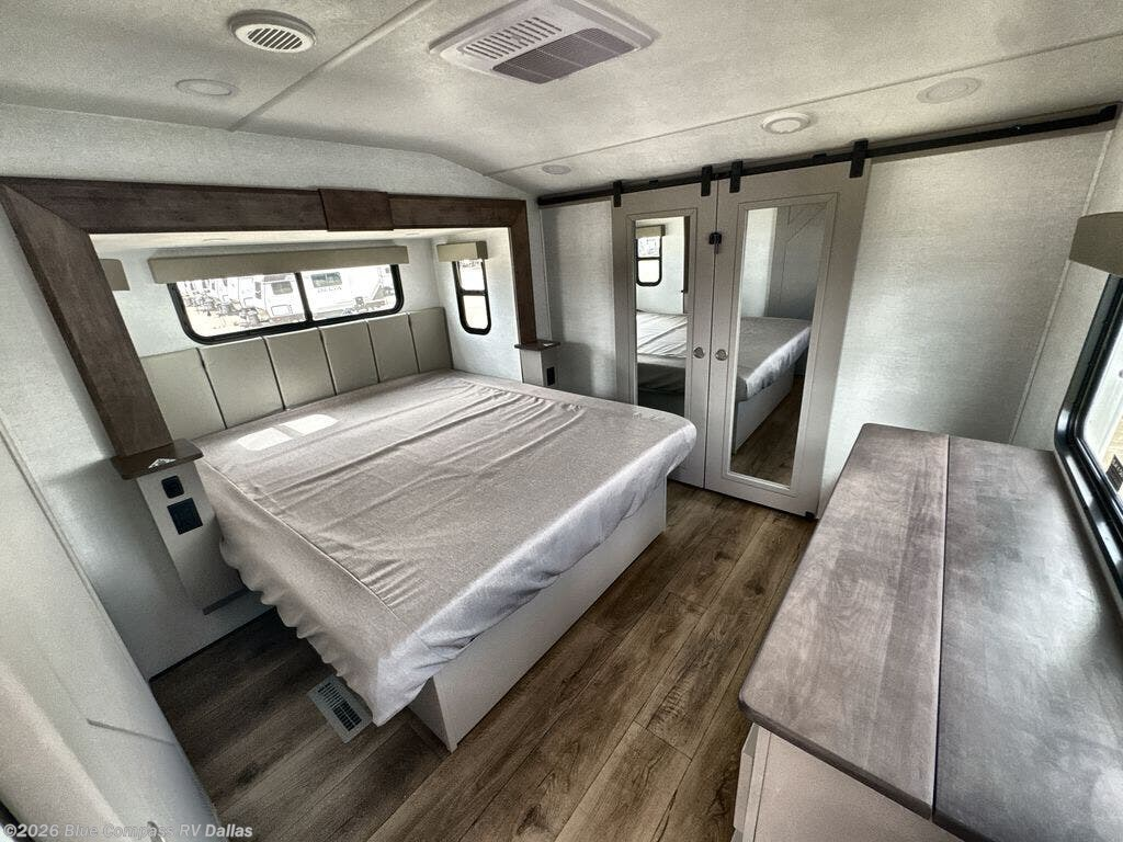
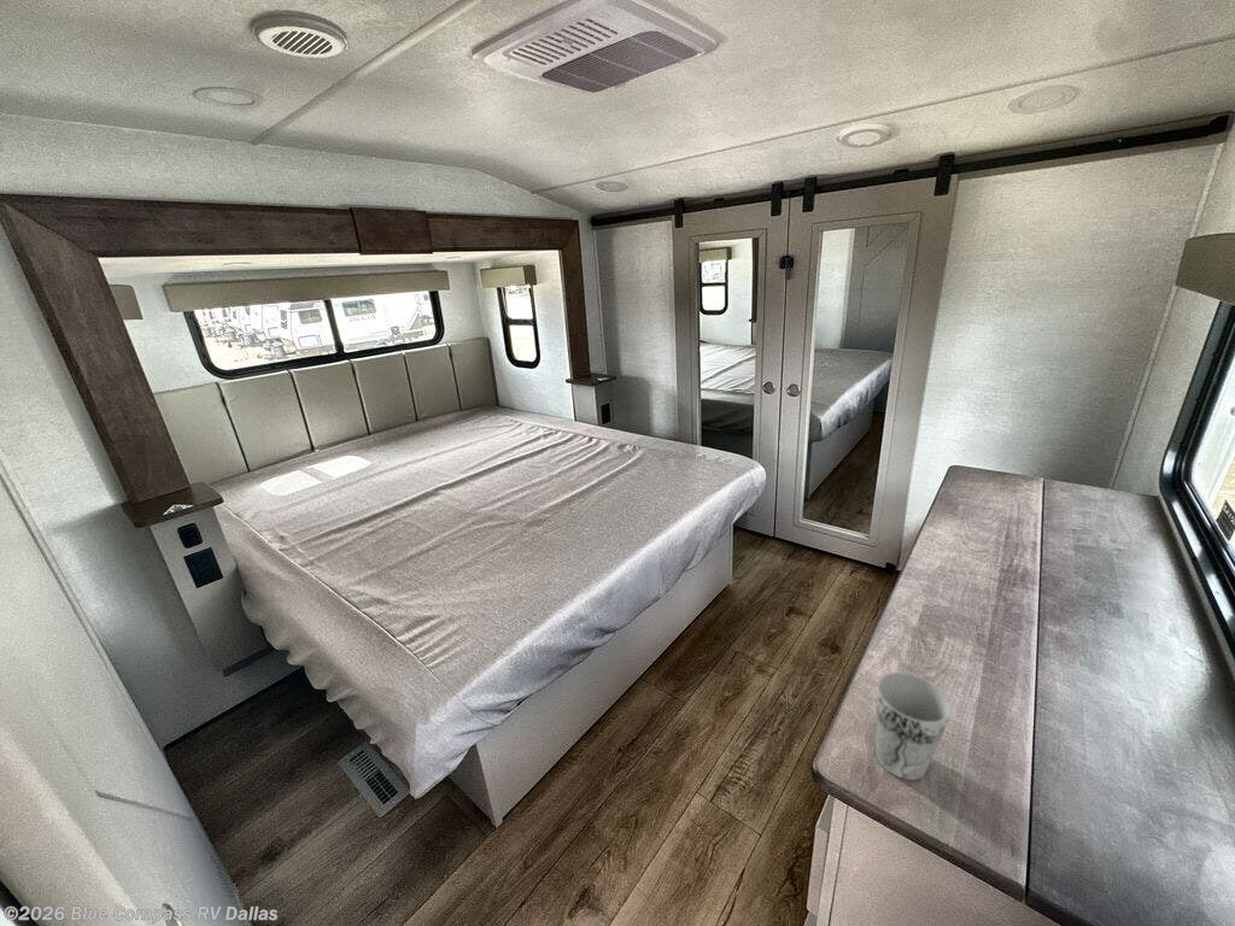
+ cup (906, 728)
